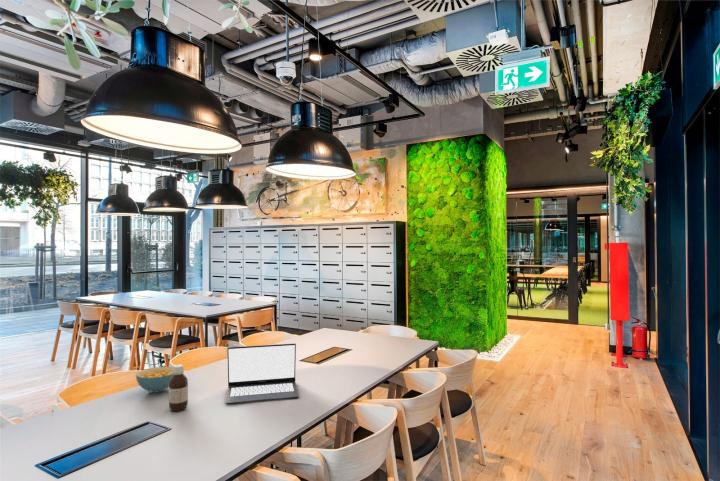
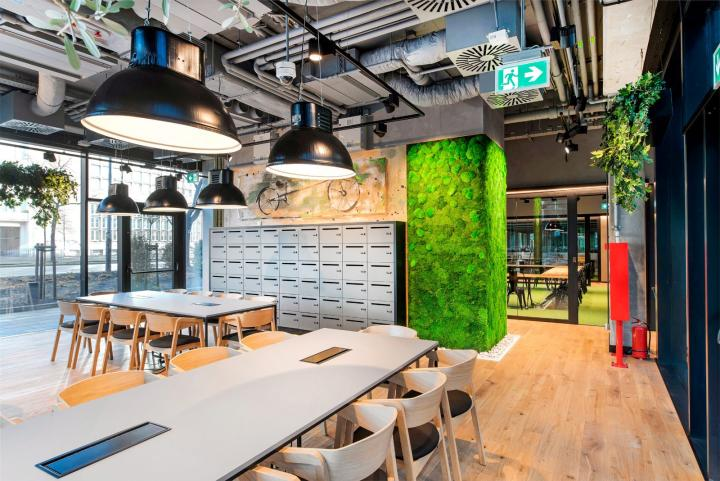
- cereal bowl (157, 381)
- bottle (178, 387)
- laptop (262, 370)
